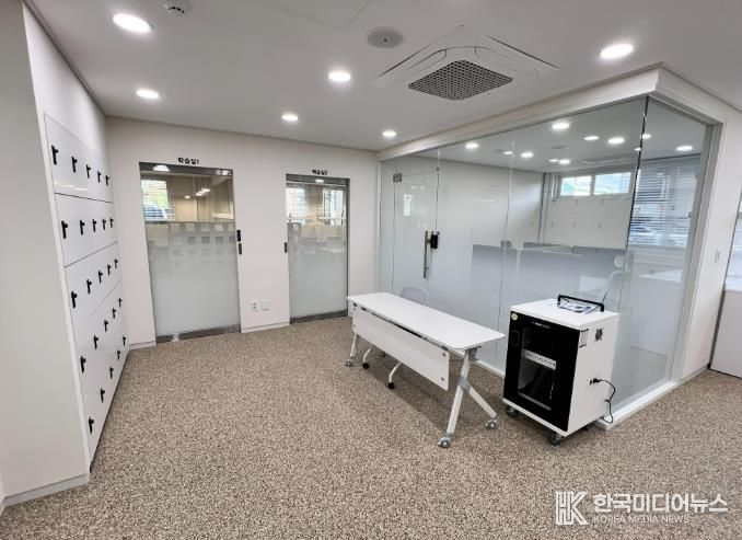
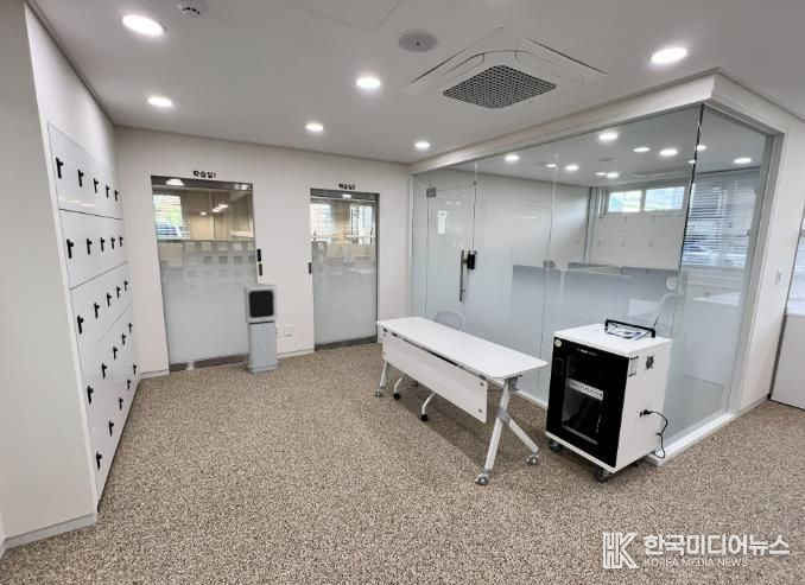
+ air purifier (260, 326)
